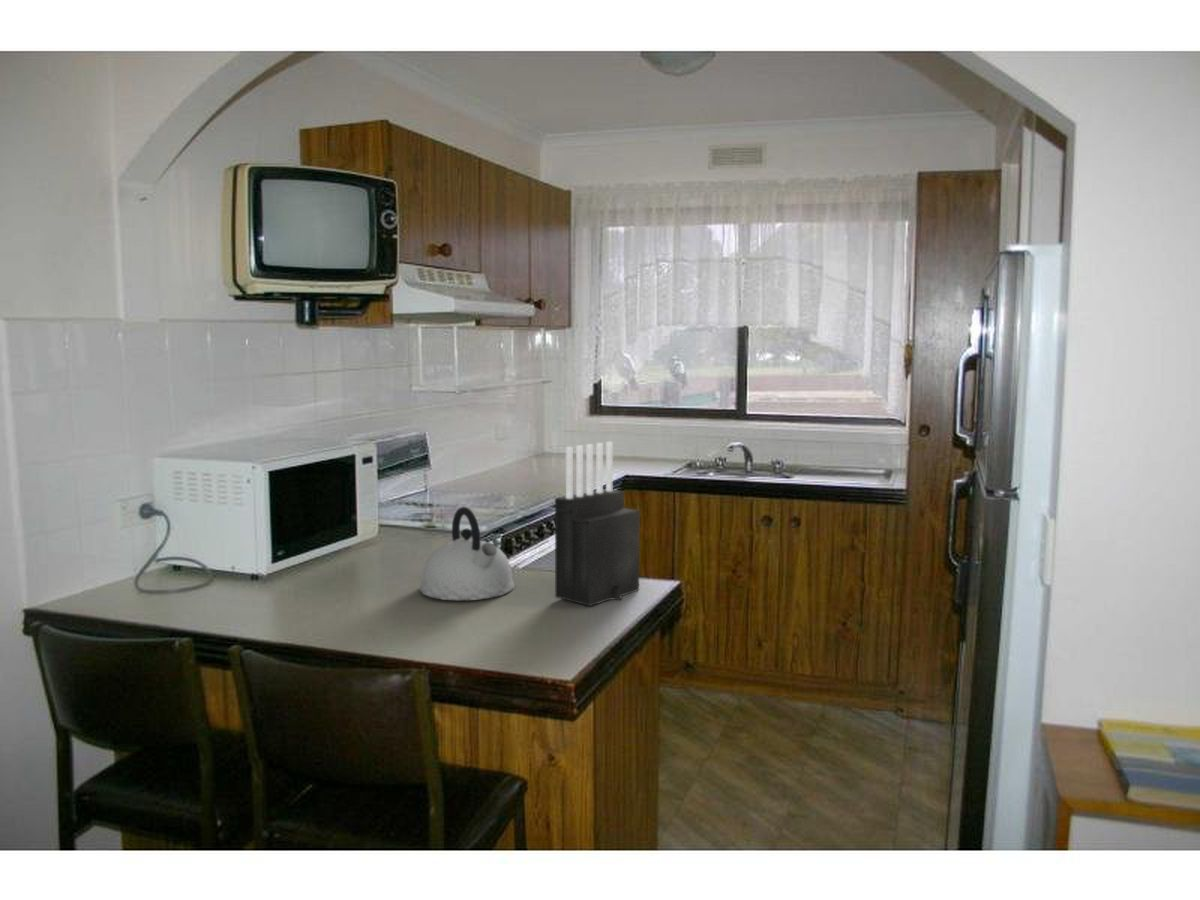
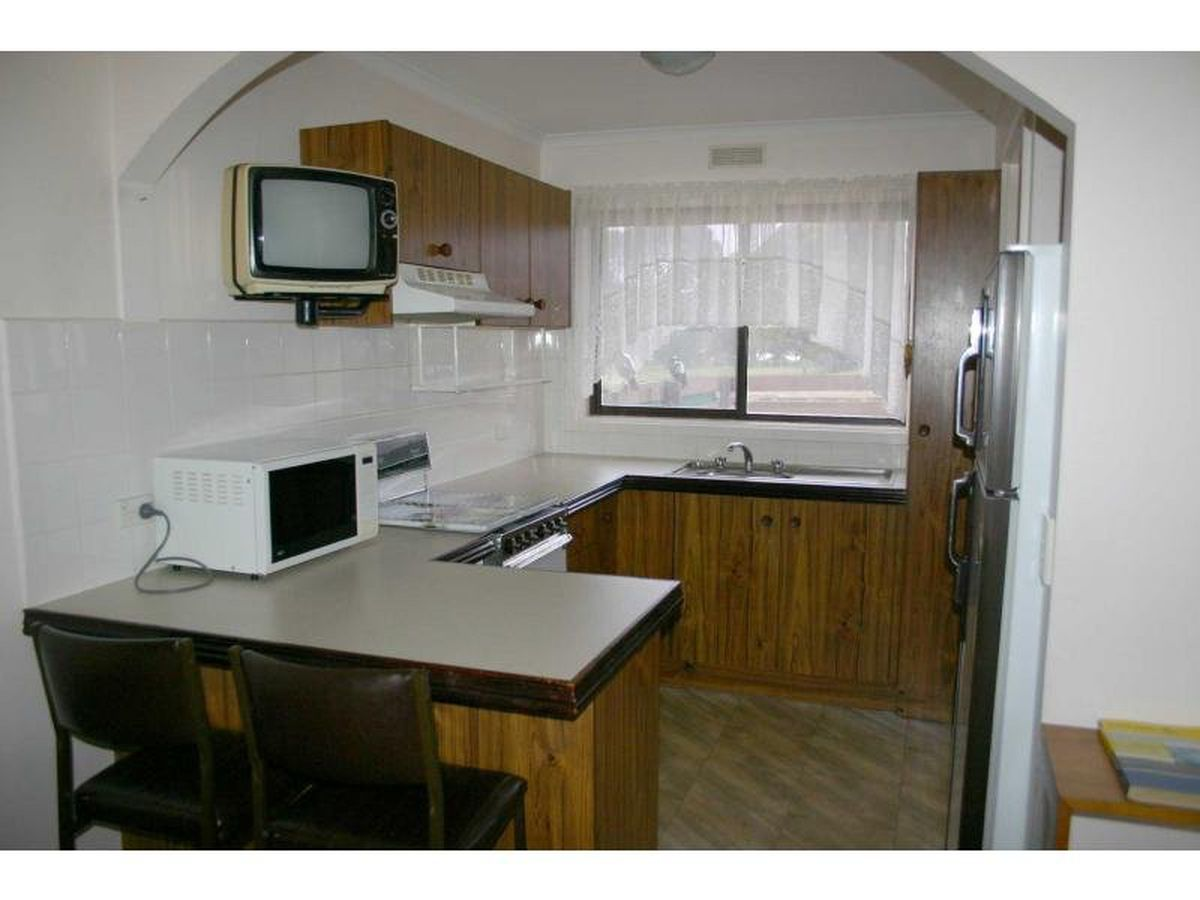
- kettle (468, 548)
- knife block (601, 521)
